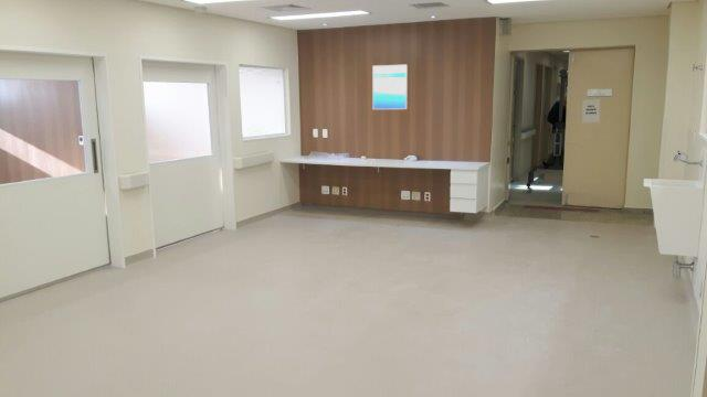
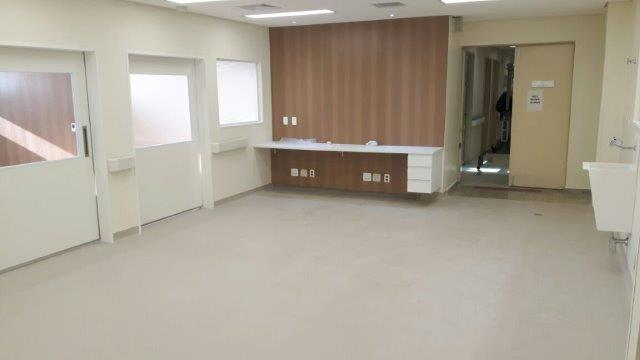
- wall art (389, 87)
